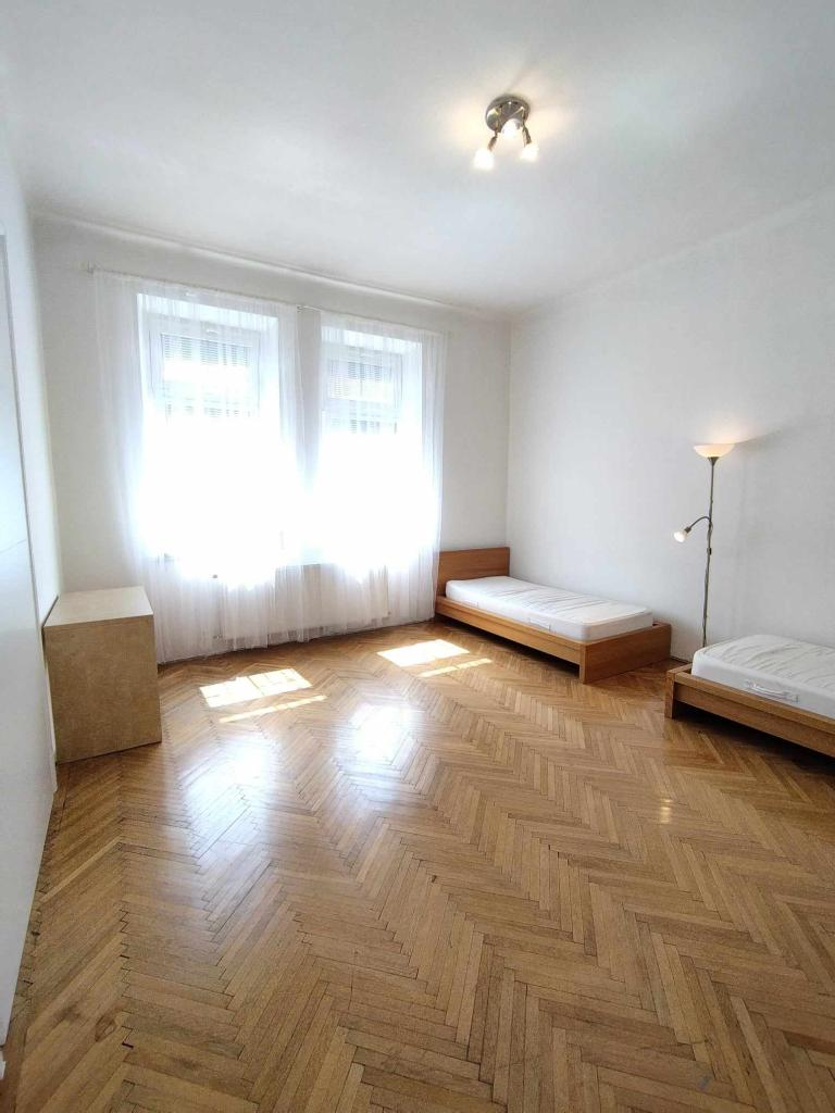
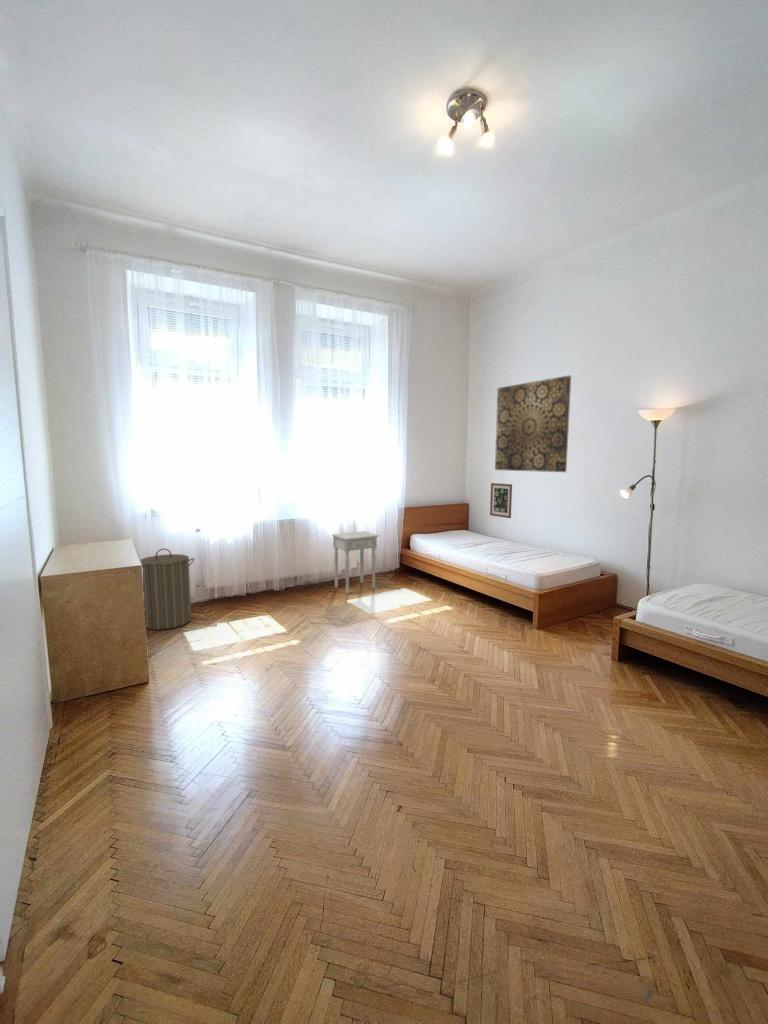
+ laundry hamper (166, 585)
+ nightstand (360, 561)
+ wall art (529, 427)
+ wall art (500, 500)
